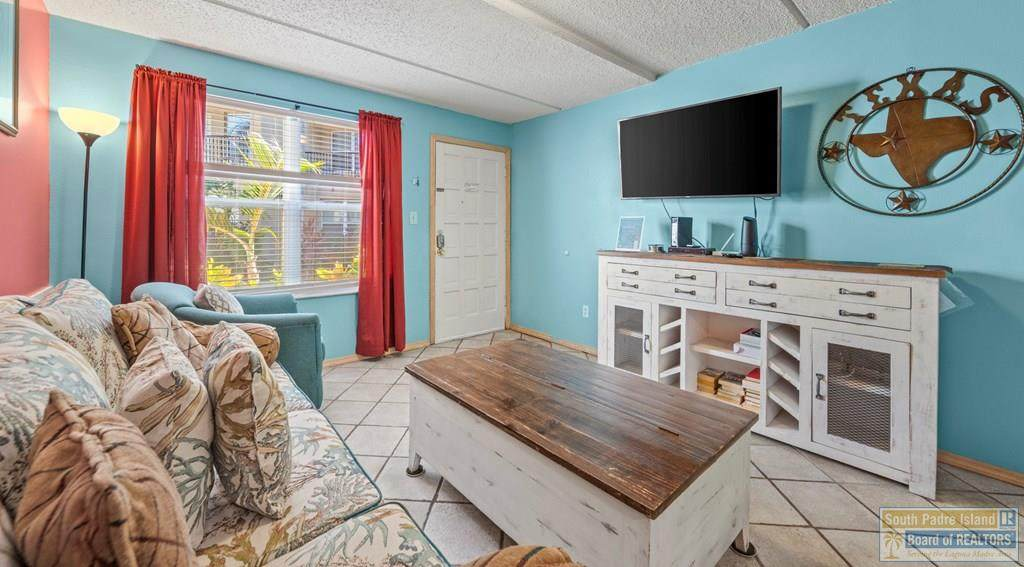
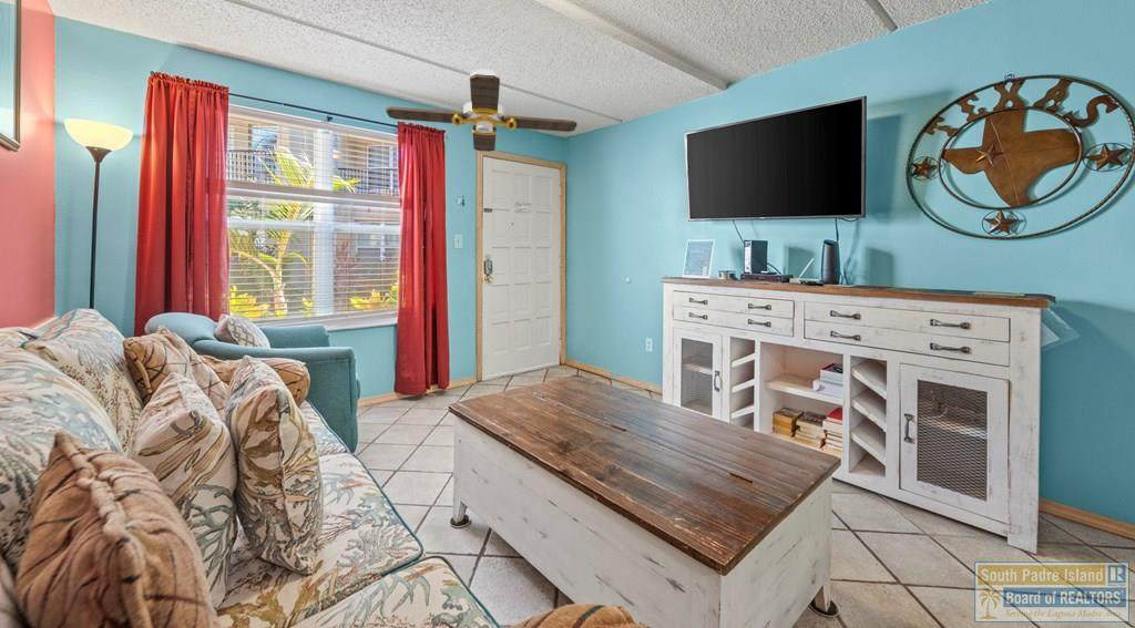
+ ceiling fan (484, 103)
